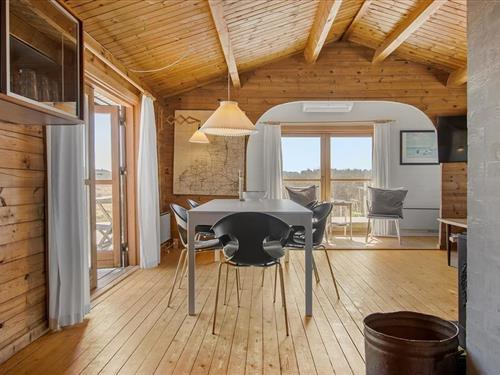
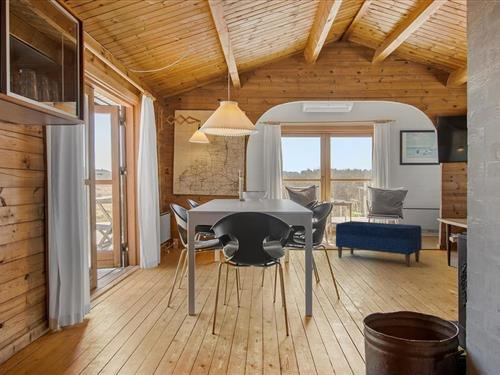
+ bench (377, 241)
